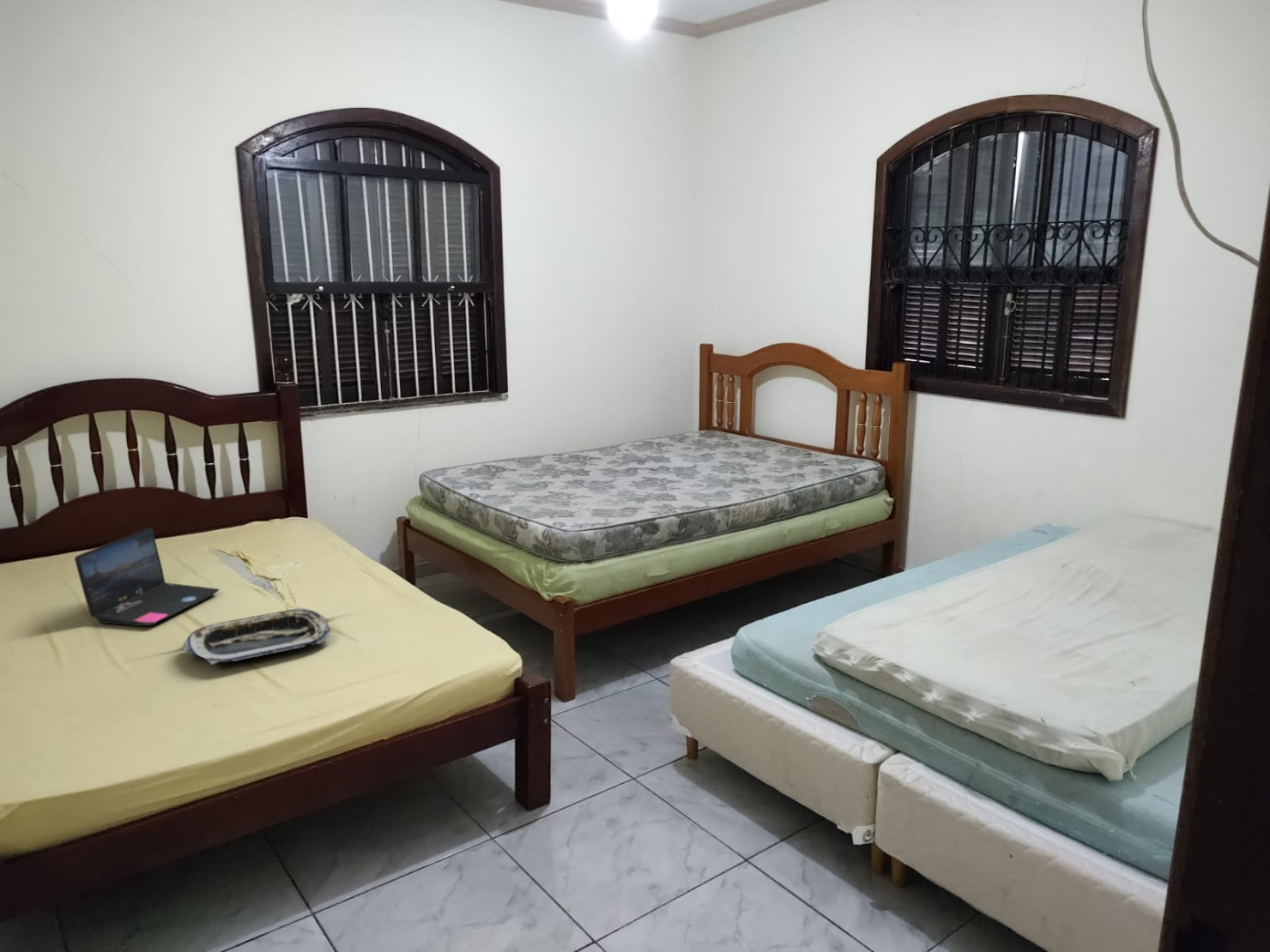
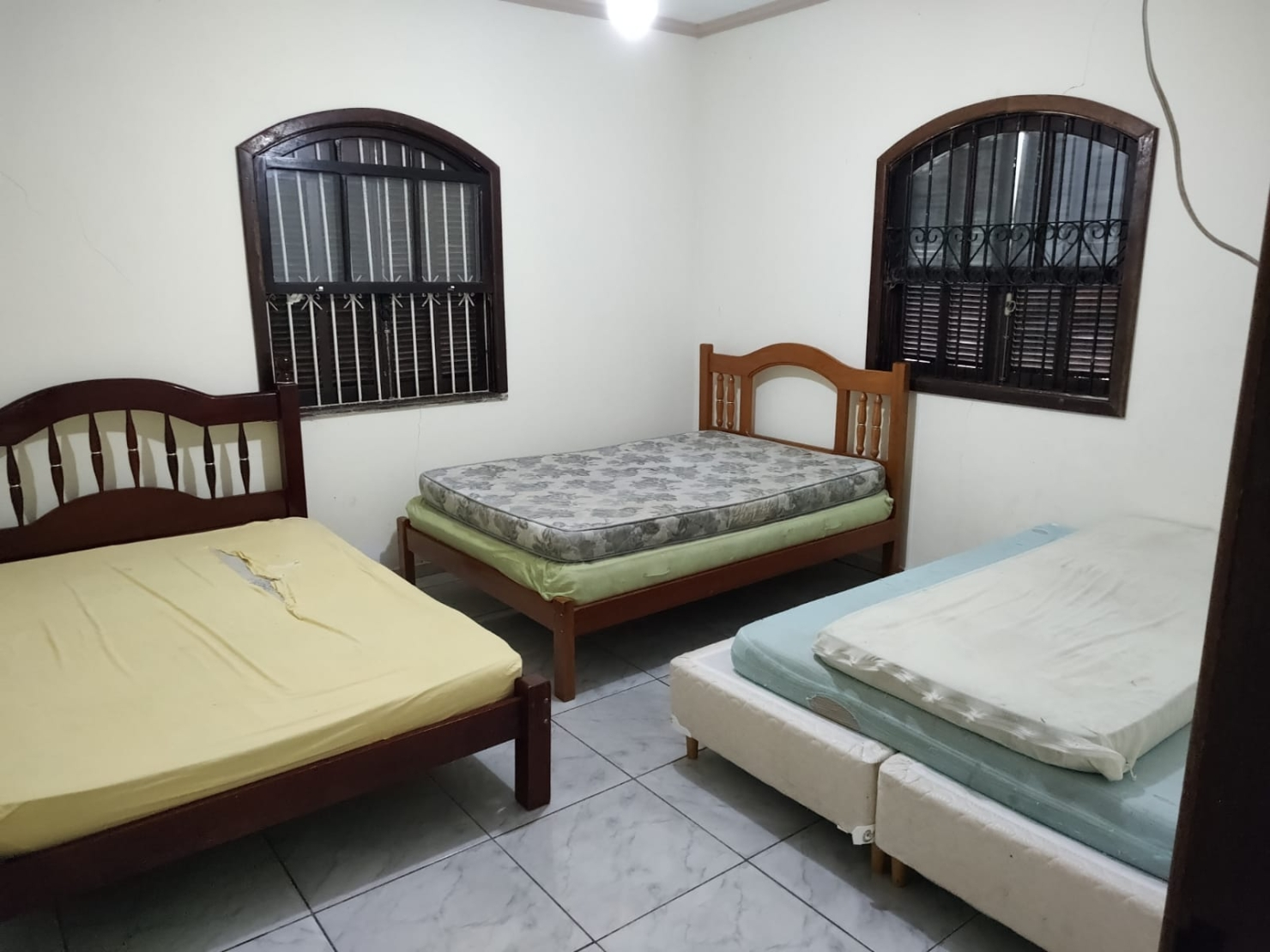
- tray (259, 637)
- laptop (150, 575)
